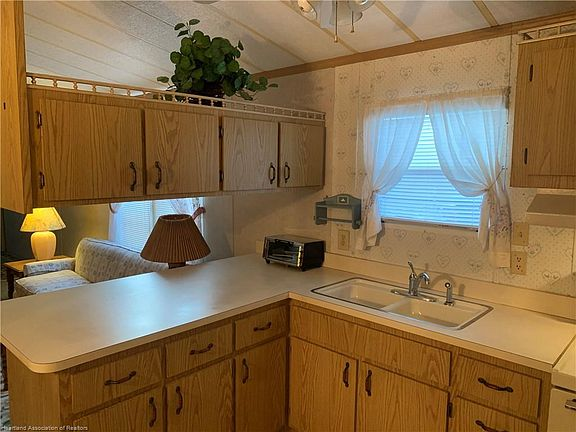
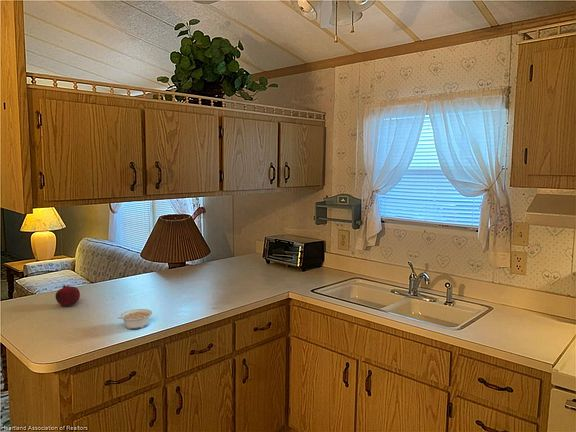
+ legume (136, 318)
+ fruit (68, 295)
